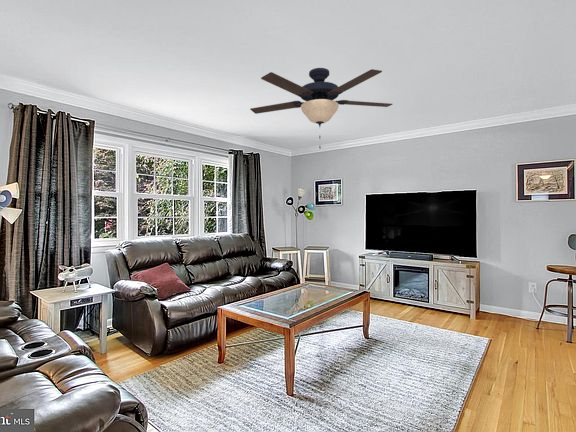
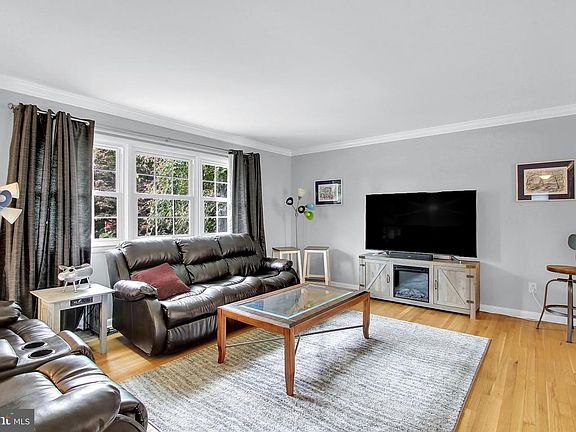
- ceiling fan (319, 111)
